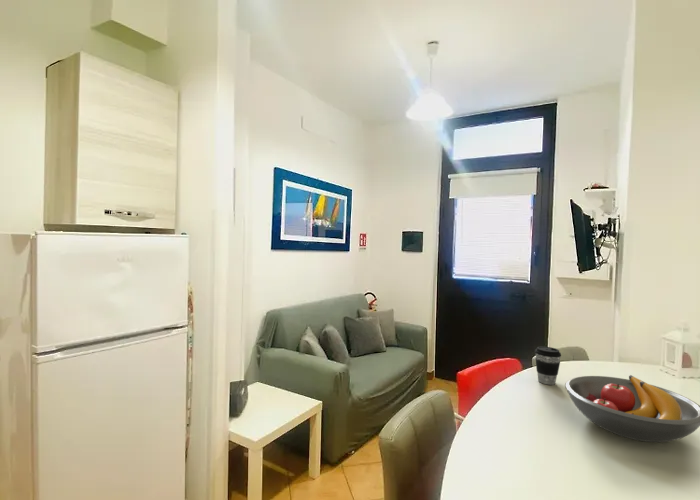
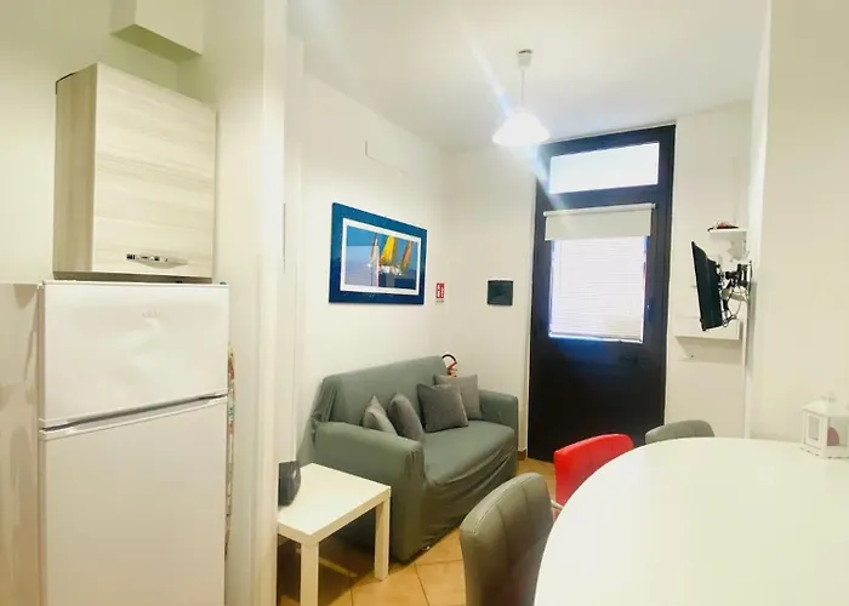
- fruit bowl (629, 407)
- coffee cup (547, 365)
